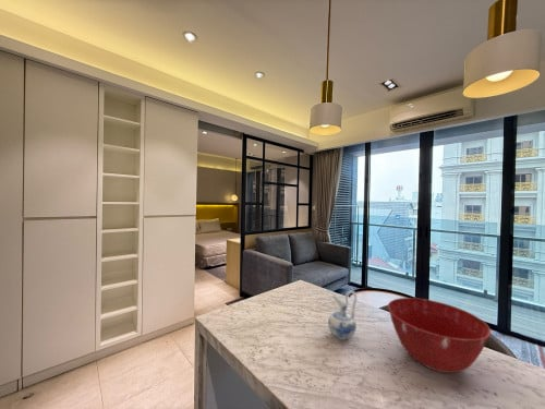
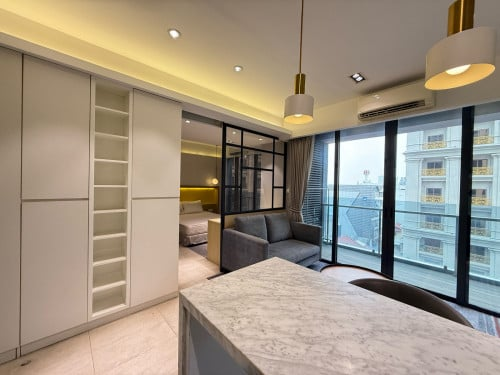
- ceramic pitcher (342, 312)
- mixing bowl (433, 336)
